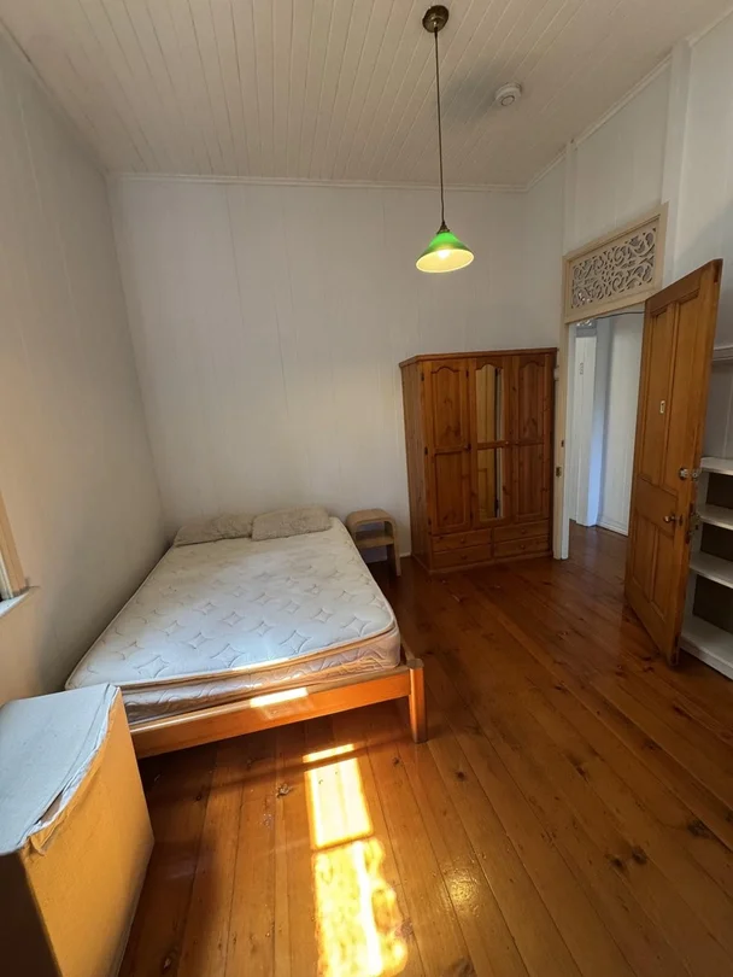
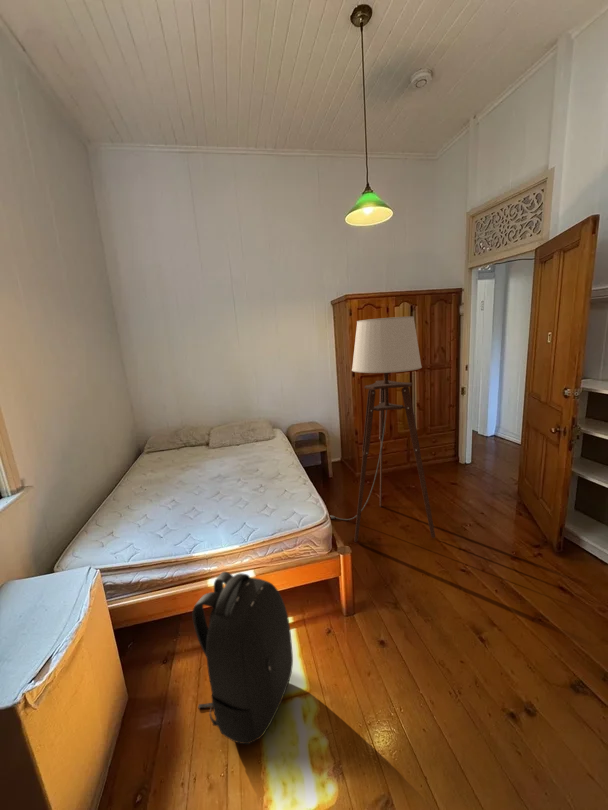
+ floor lamp (370, 429)
+ backpack (241, 642)
